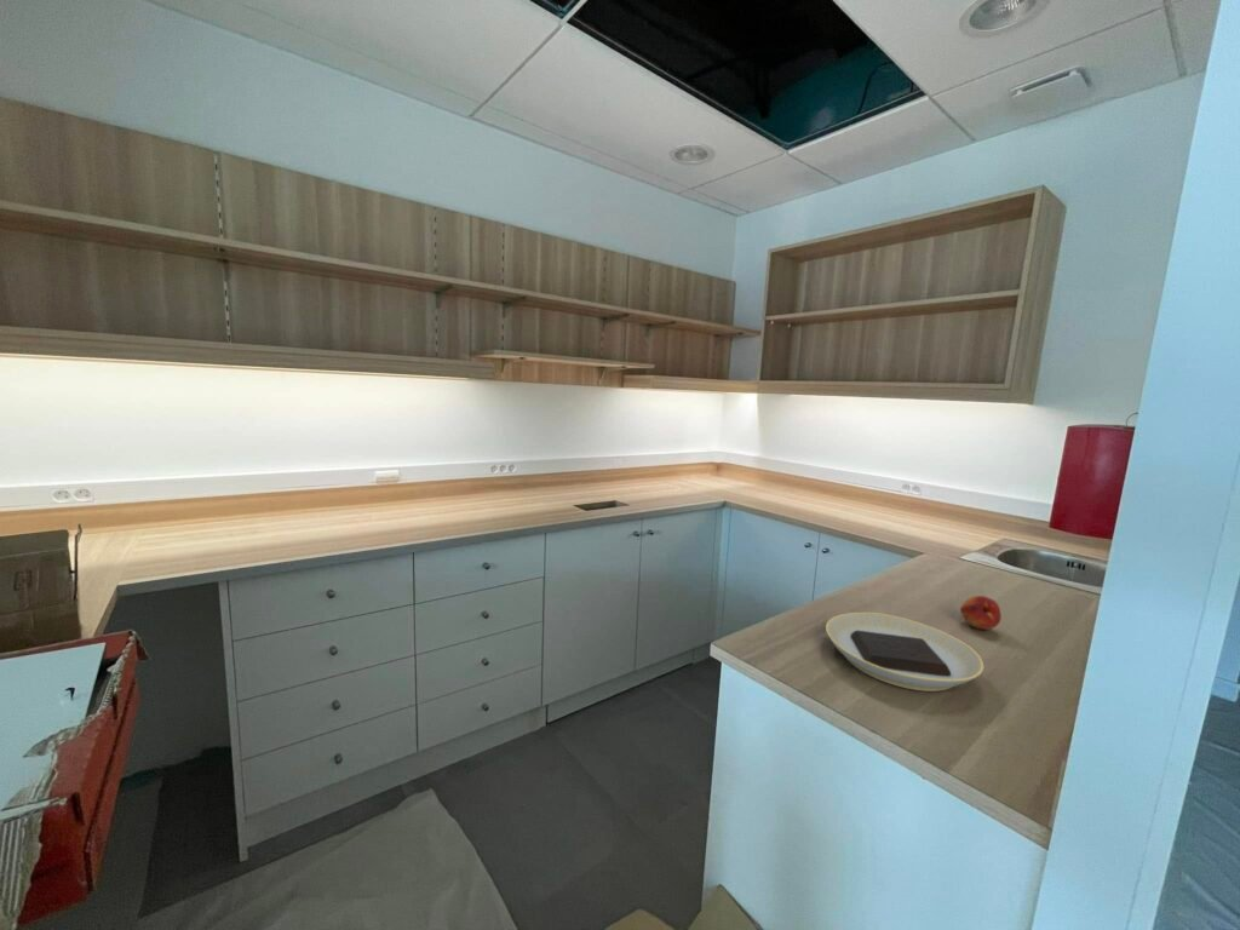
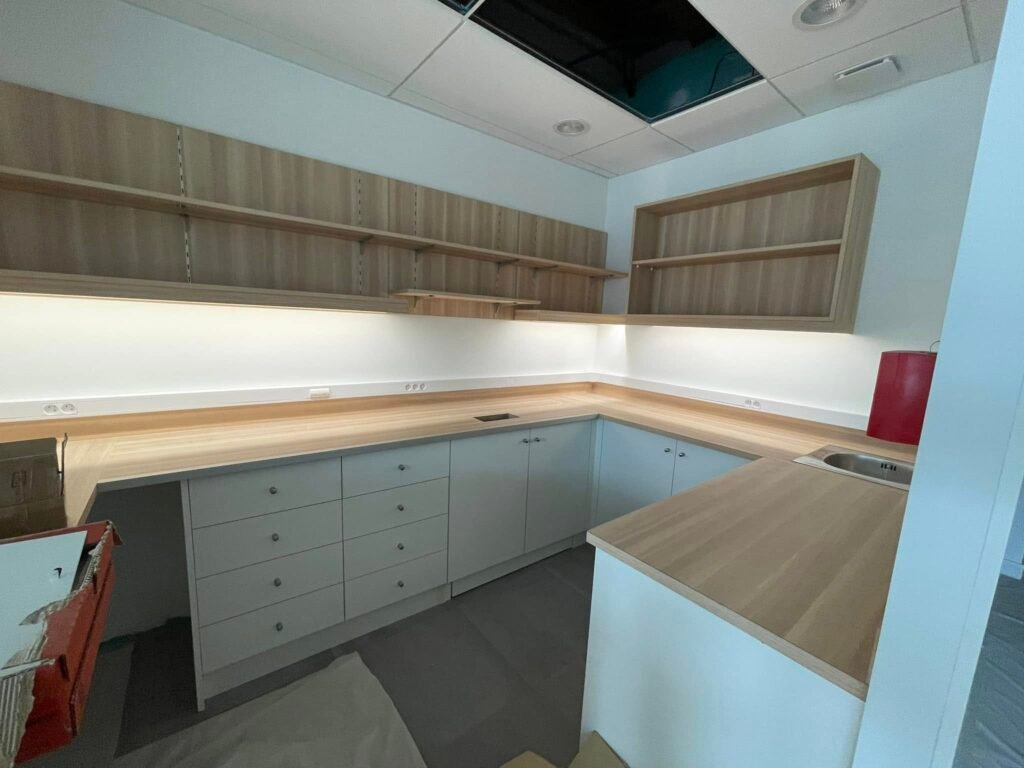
- fruit (980, 612)
- plate (897, 651)
